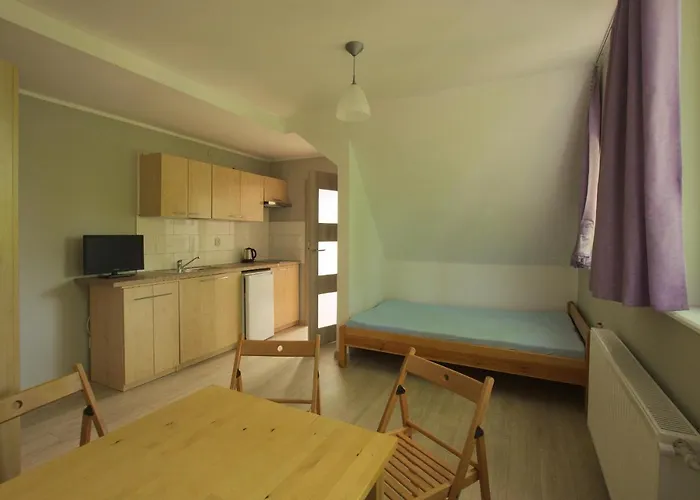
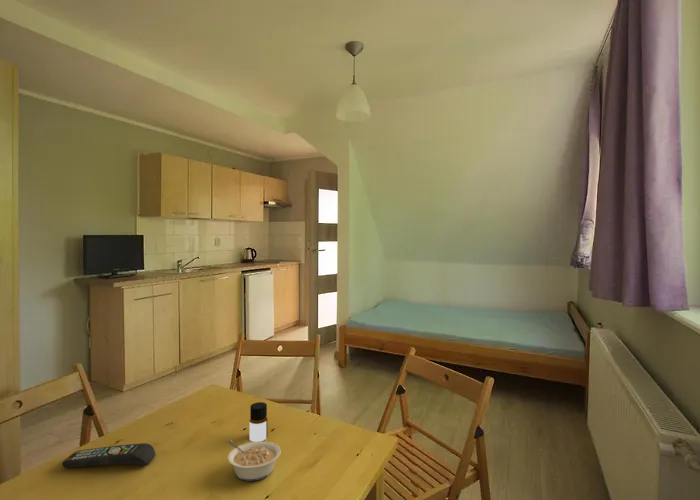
+ bottle (258, 421)
+ remote control (110, 456)
+ legume (252, 460)
